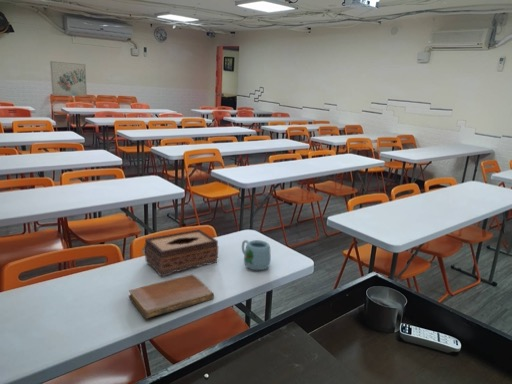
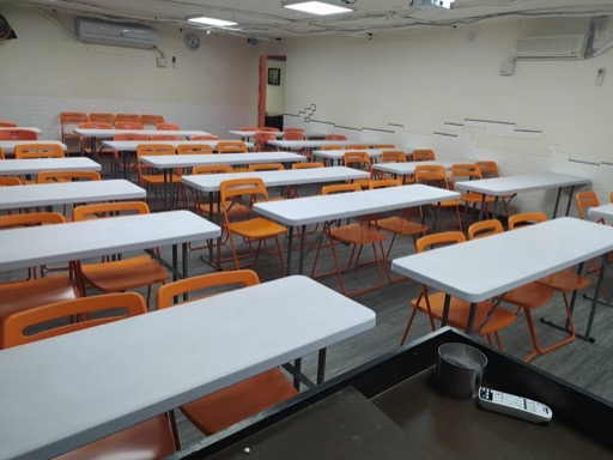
- tissue box (181, 251)
- wall art (69, 79)
- mug (254, 253)
- notebook (171, 294)
